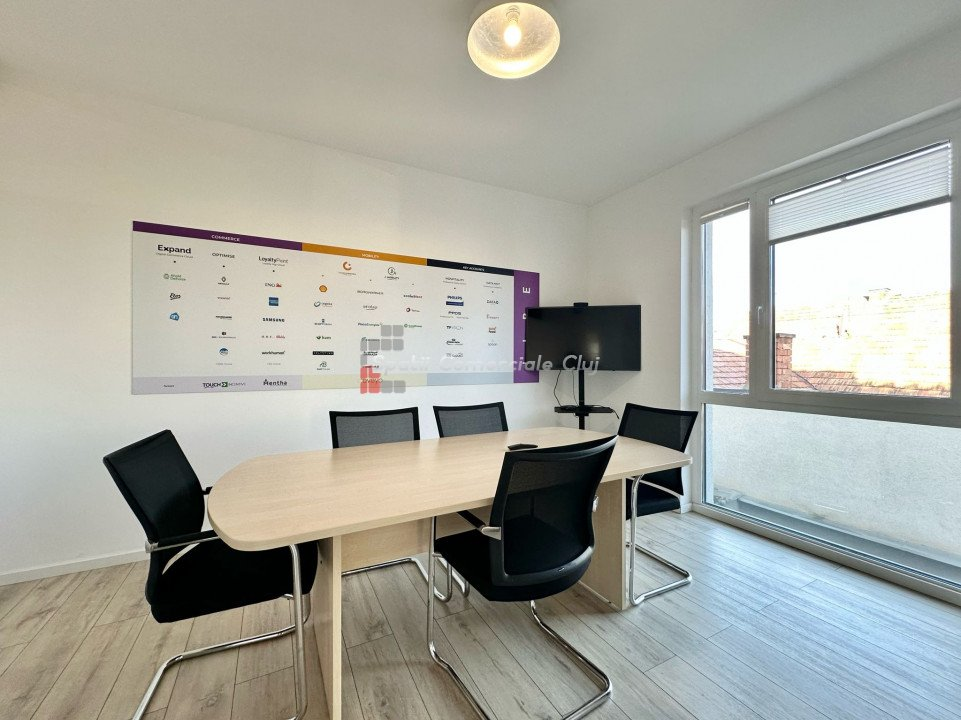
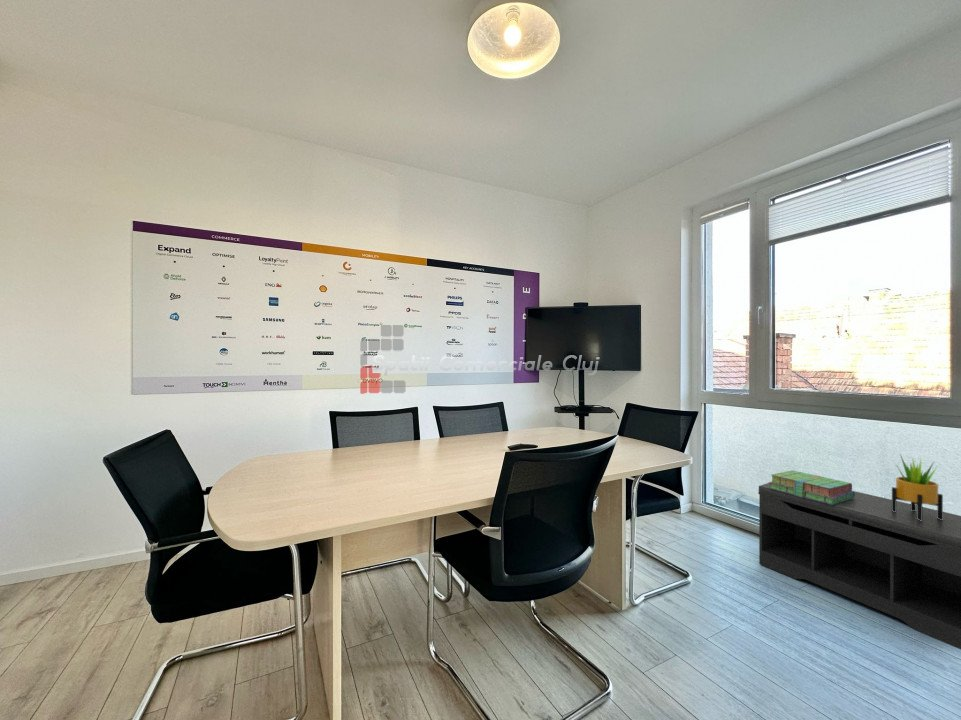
+ stack of books (809, 485)
+ bench (865, 547)
+ potted plant (916, 485)
